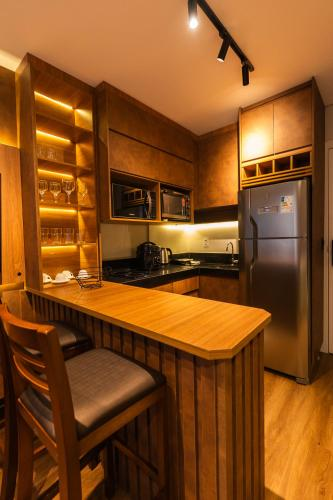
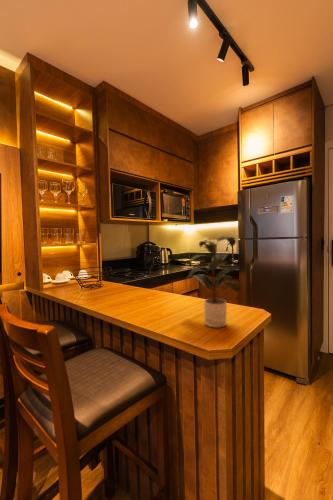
+ potted plant (207, 279)
